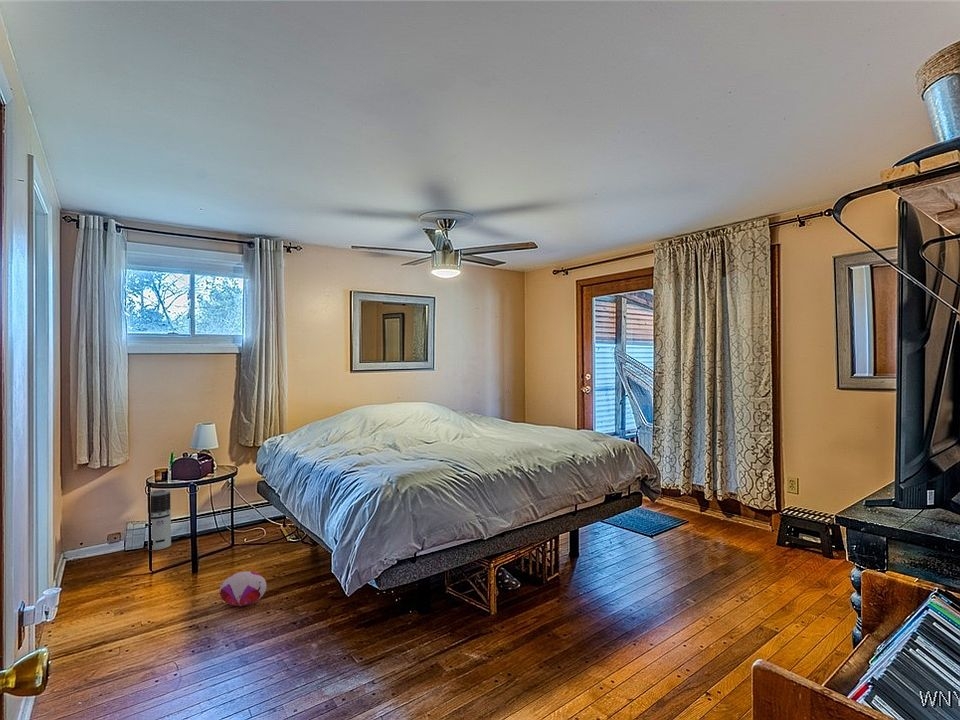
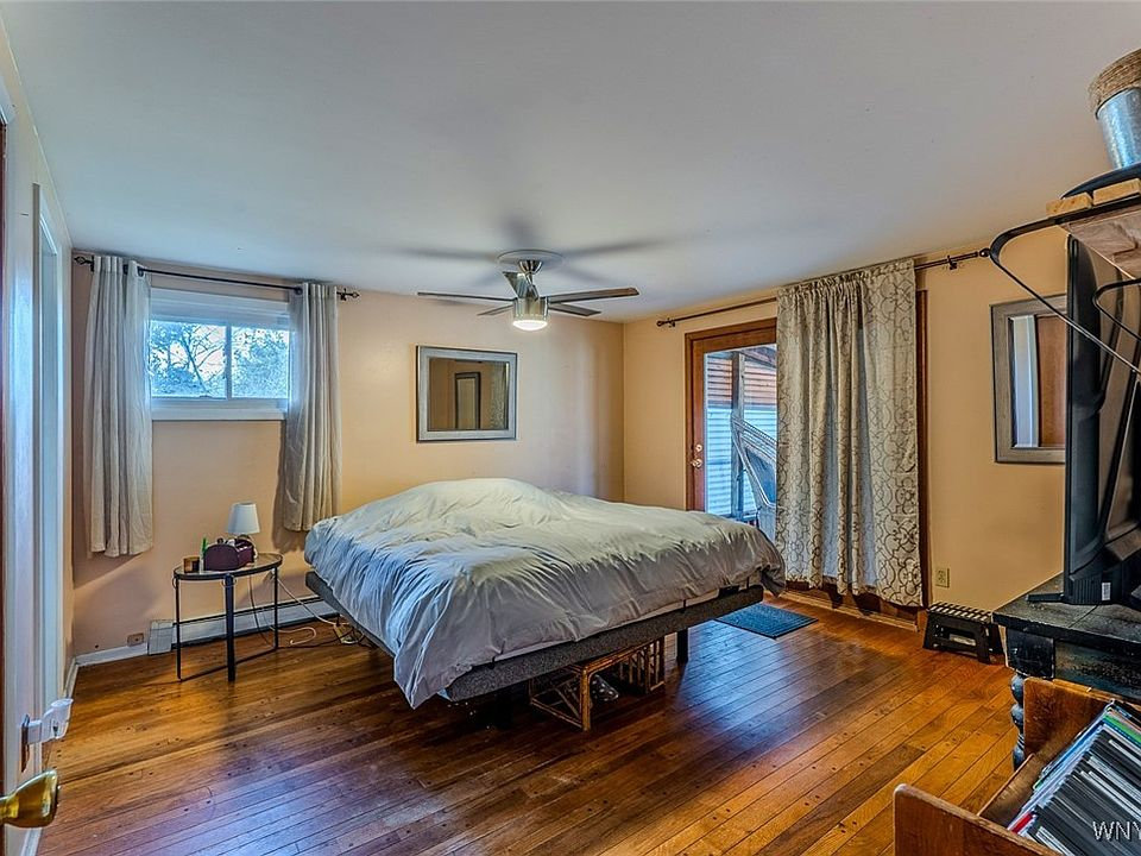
- plush toy (243, 588)
- air purifier (159, 519)
